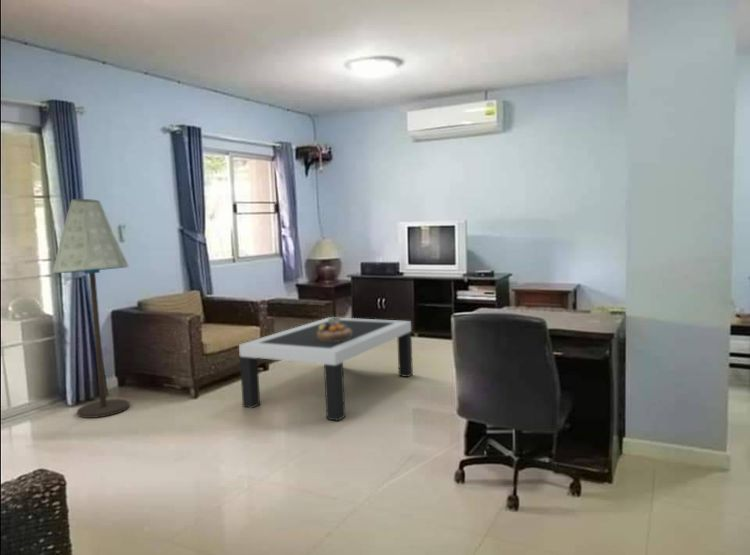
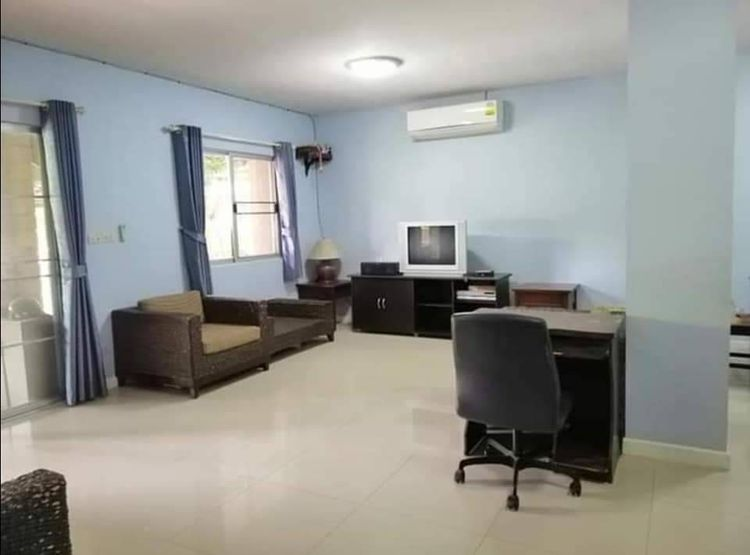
- floor lamp (94, 305)
- coffee table (333, 360)
- decorative bowl (334, 327)
